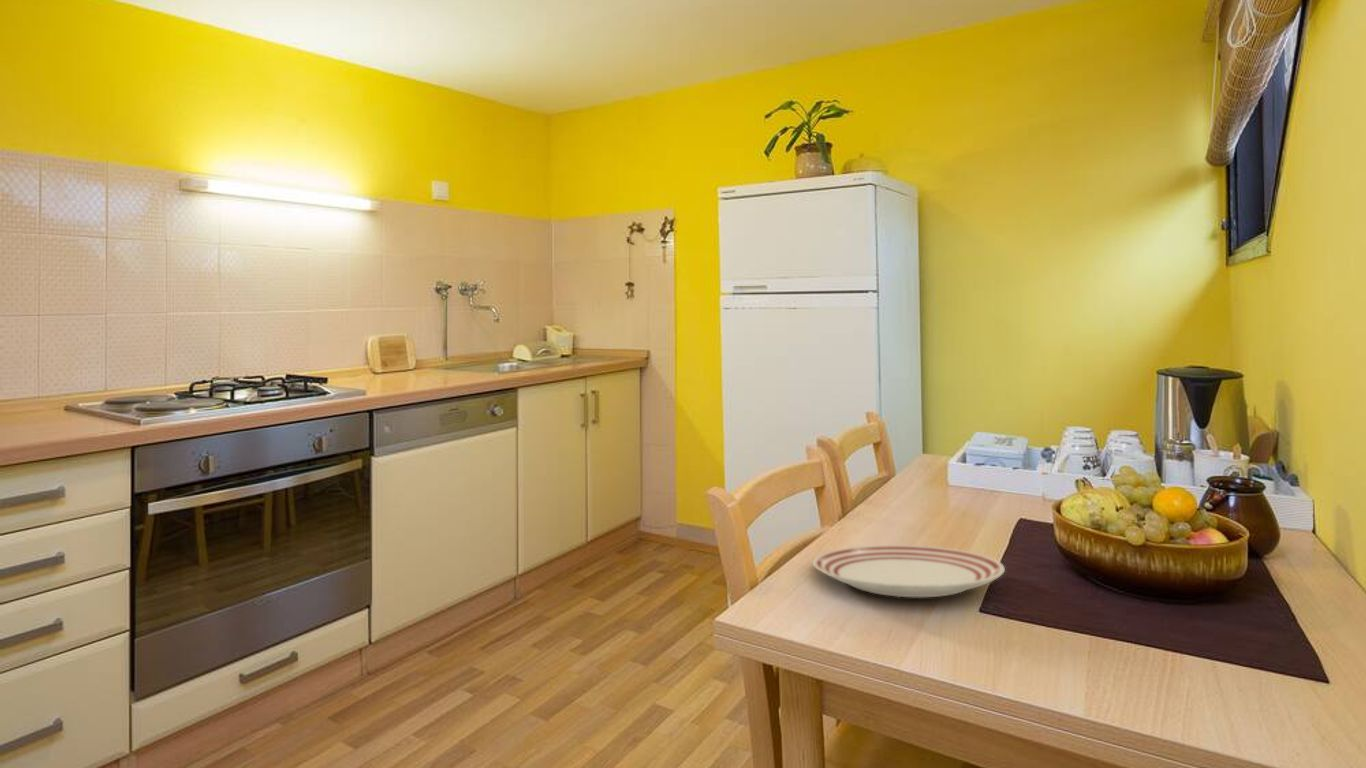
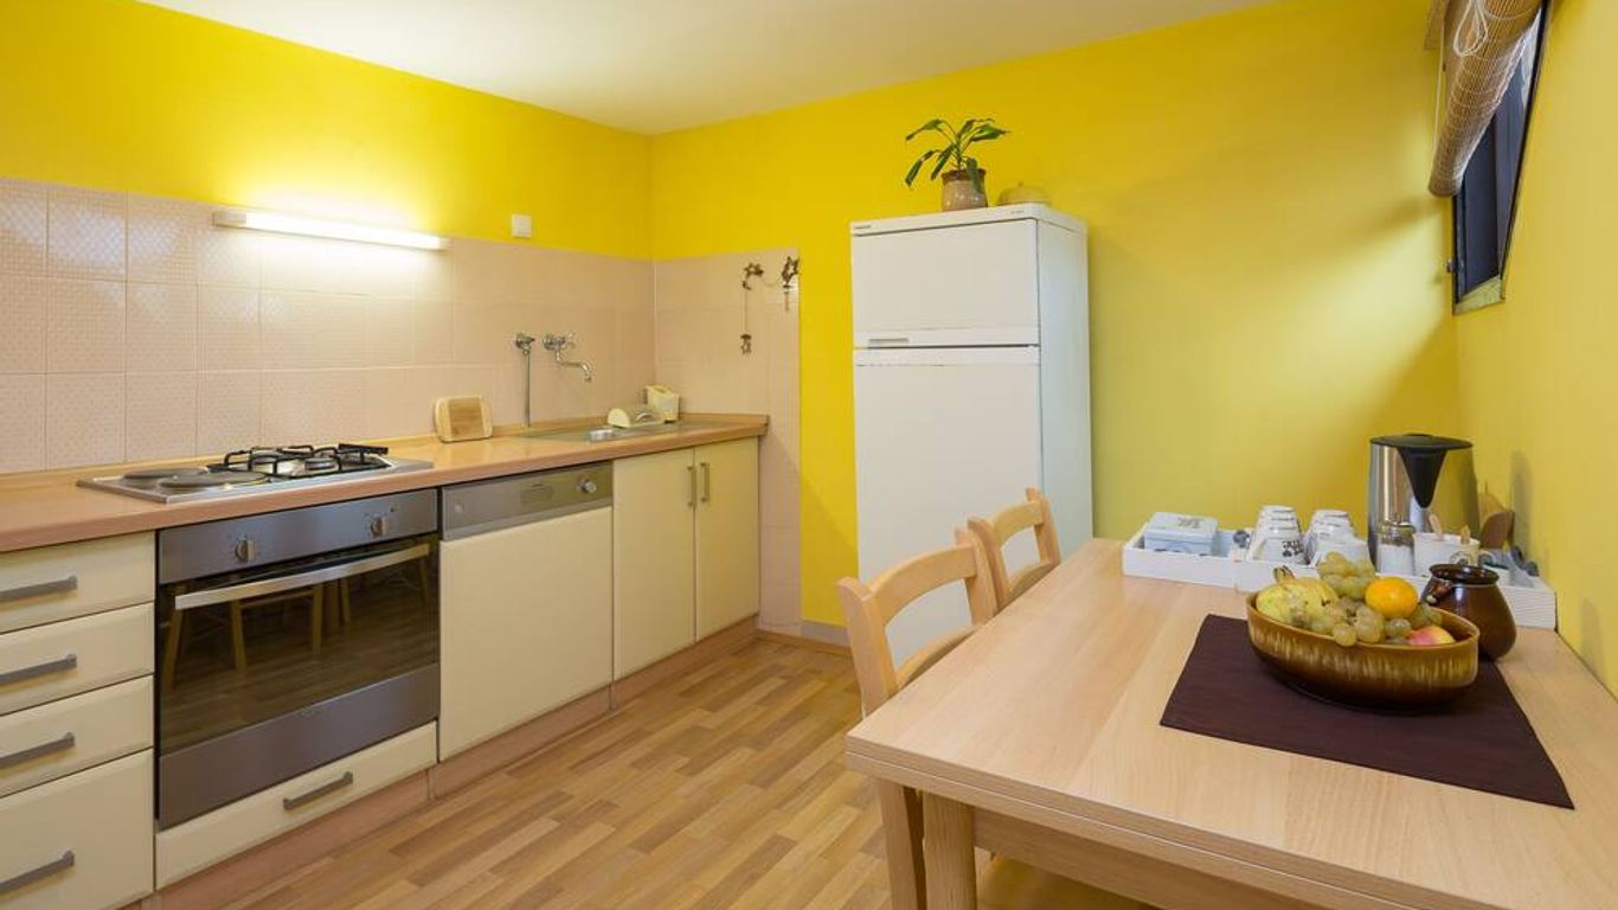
- dinner plate (905, 571)
